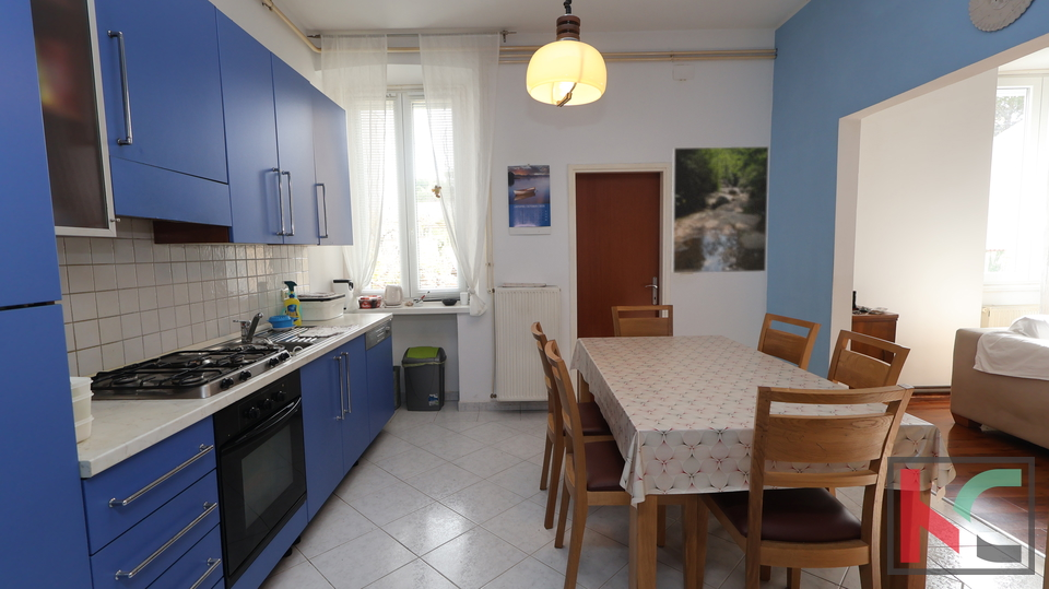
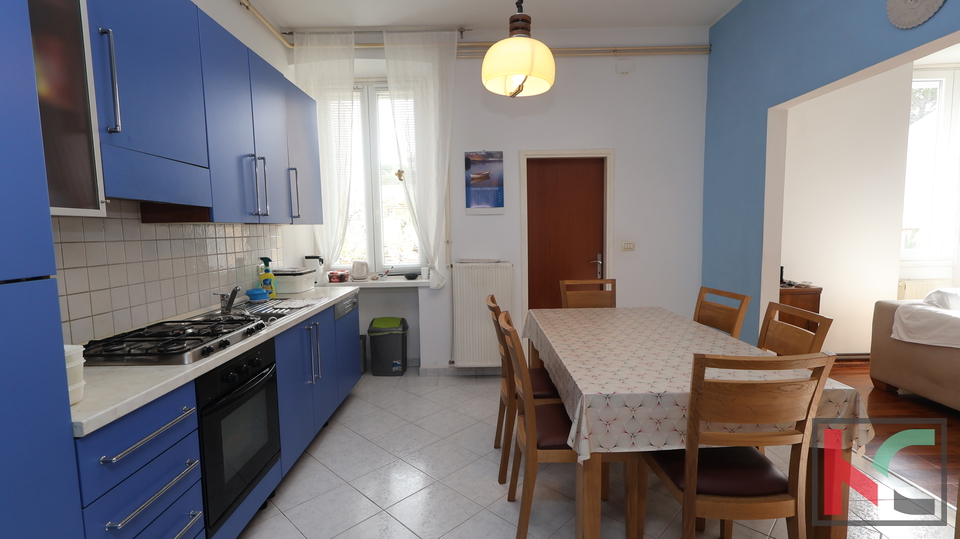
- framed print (719, 210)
